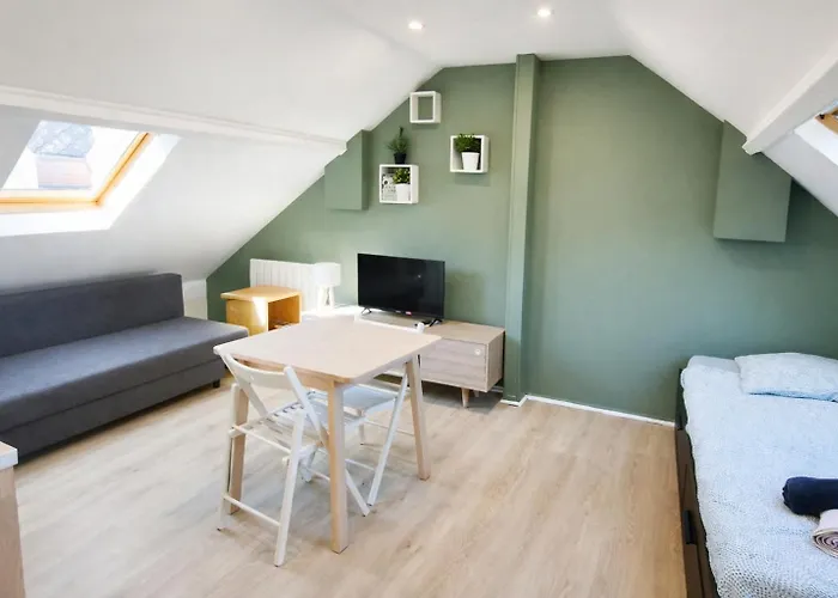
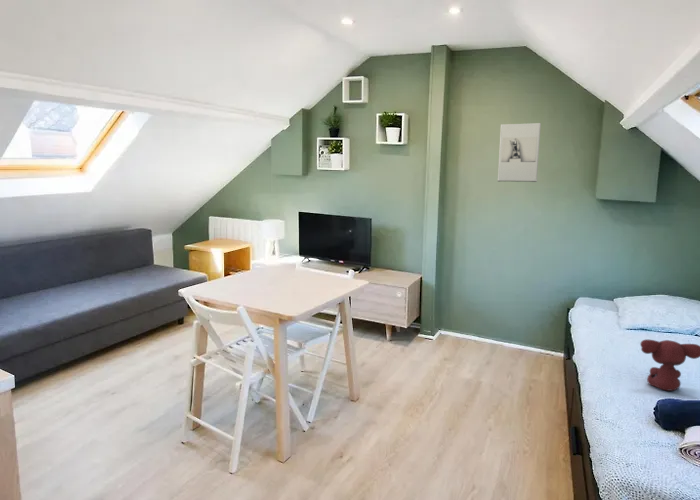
+ teddy bear (666, 364)
+ wall sculpture (518, 152)
